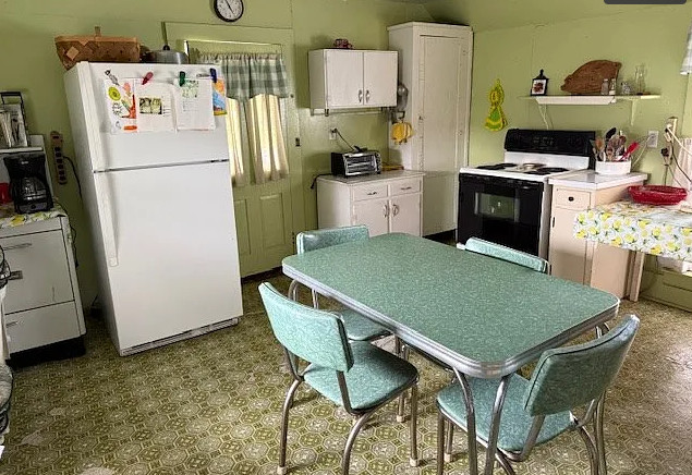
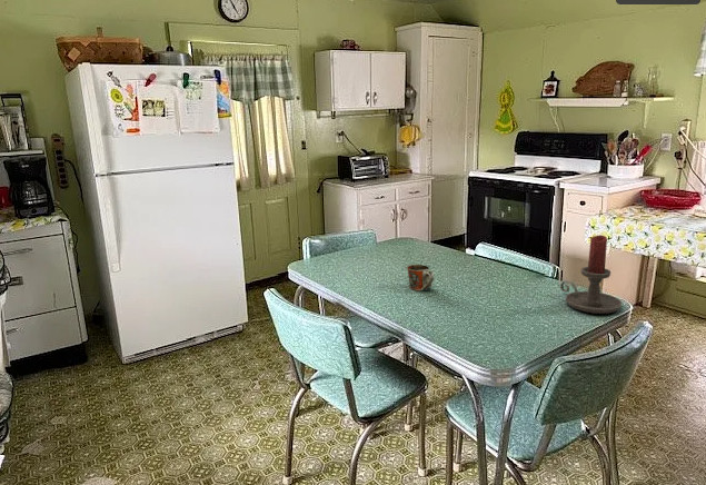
+ candle holder (589, 269)
+ mug (420, 277)
